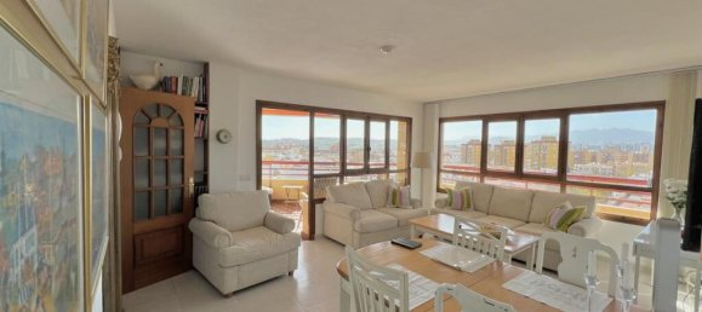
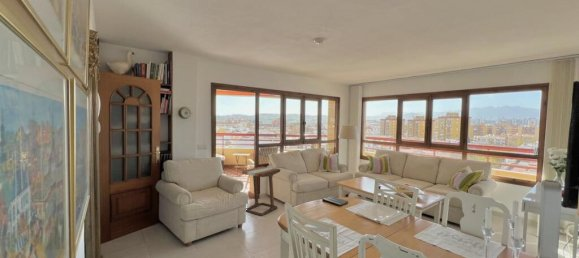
+ side table (257, 190)
